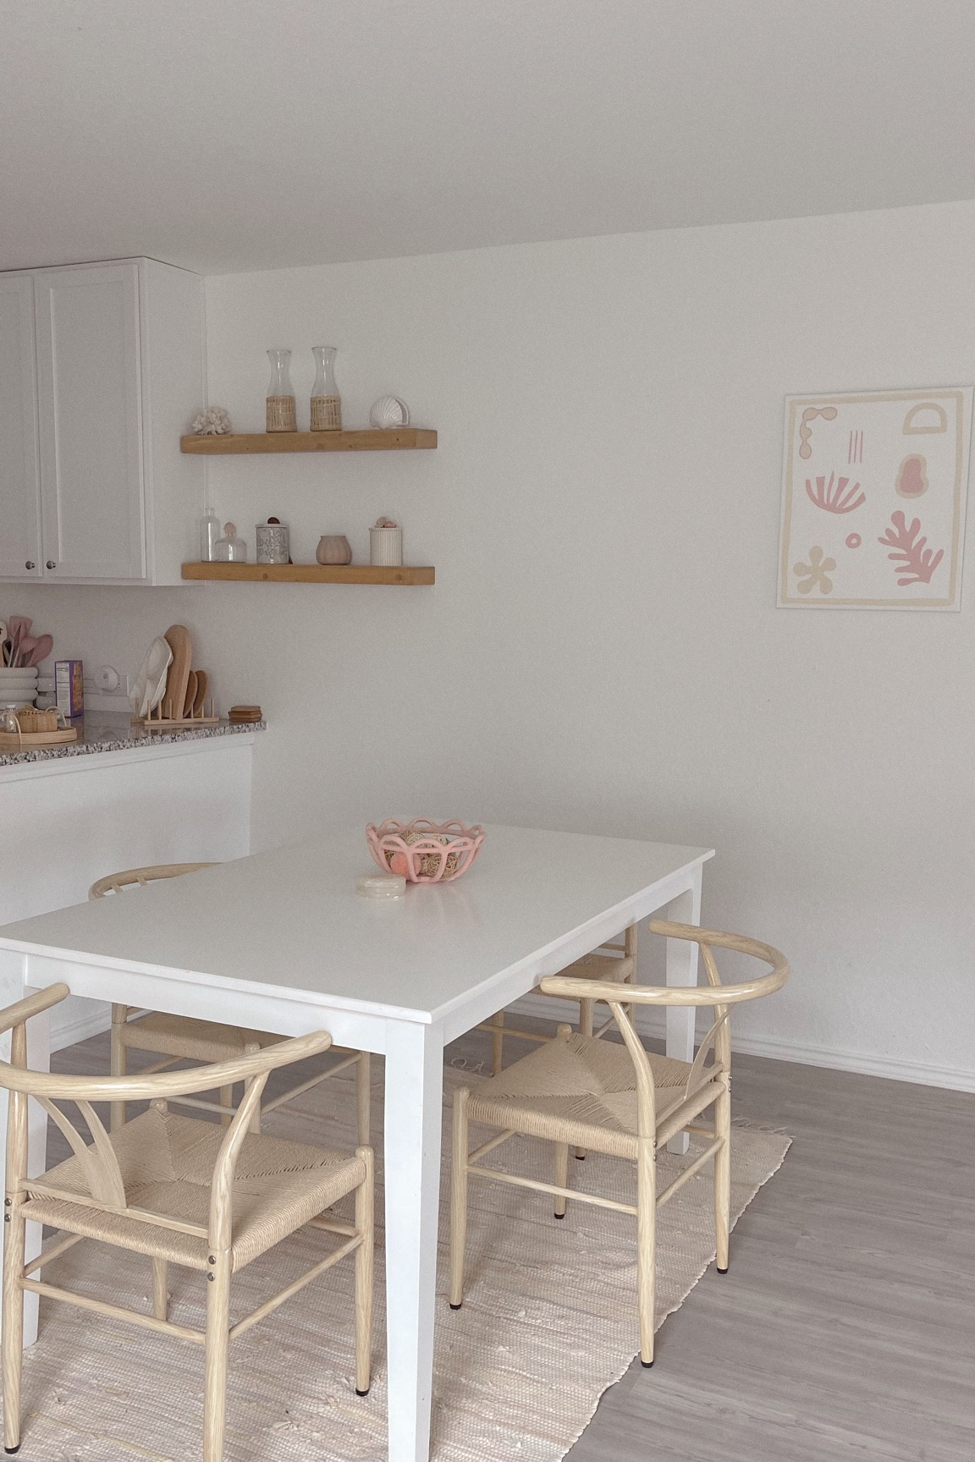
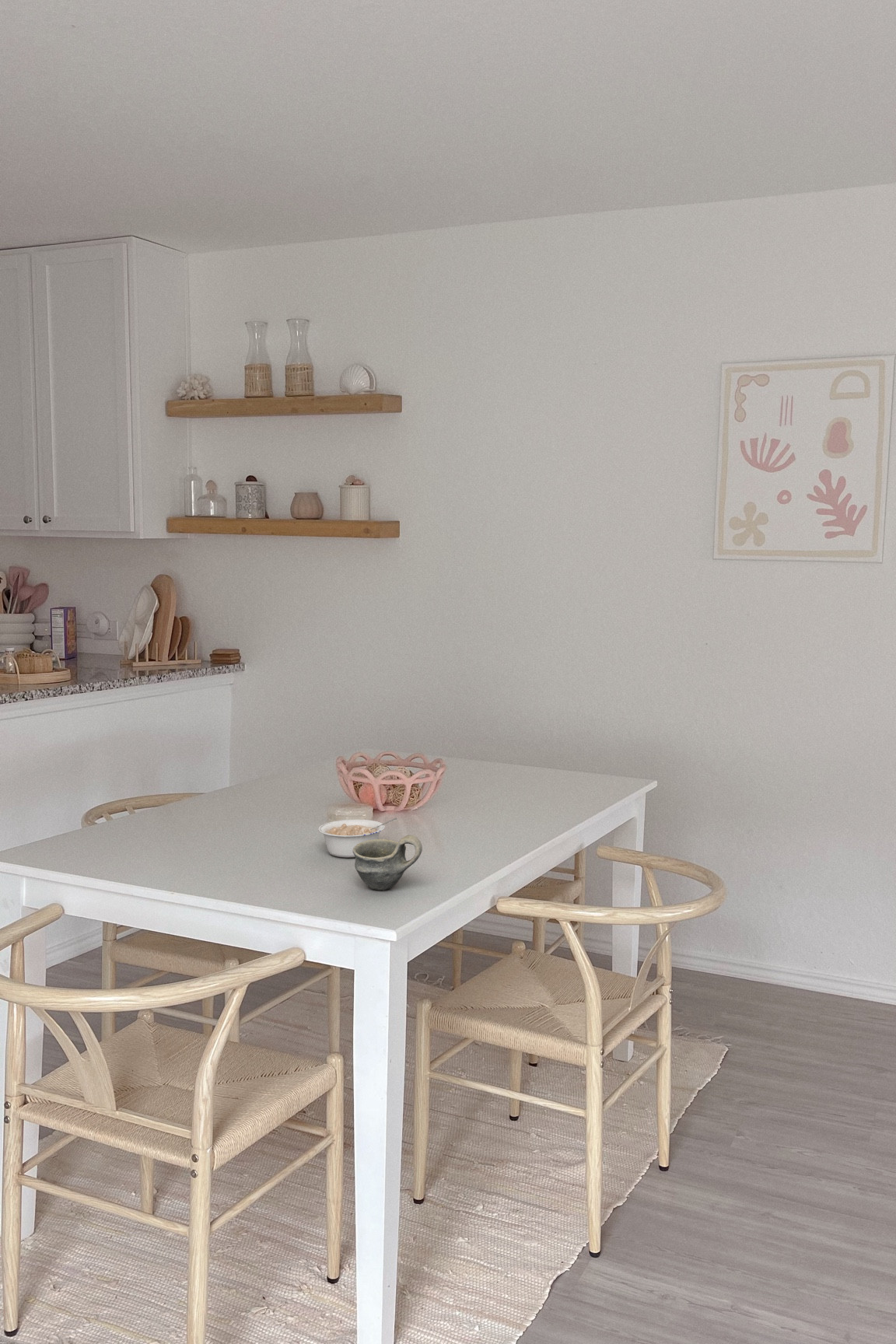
+ legume (353, 836)
+ cup (383, 861)
